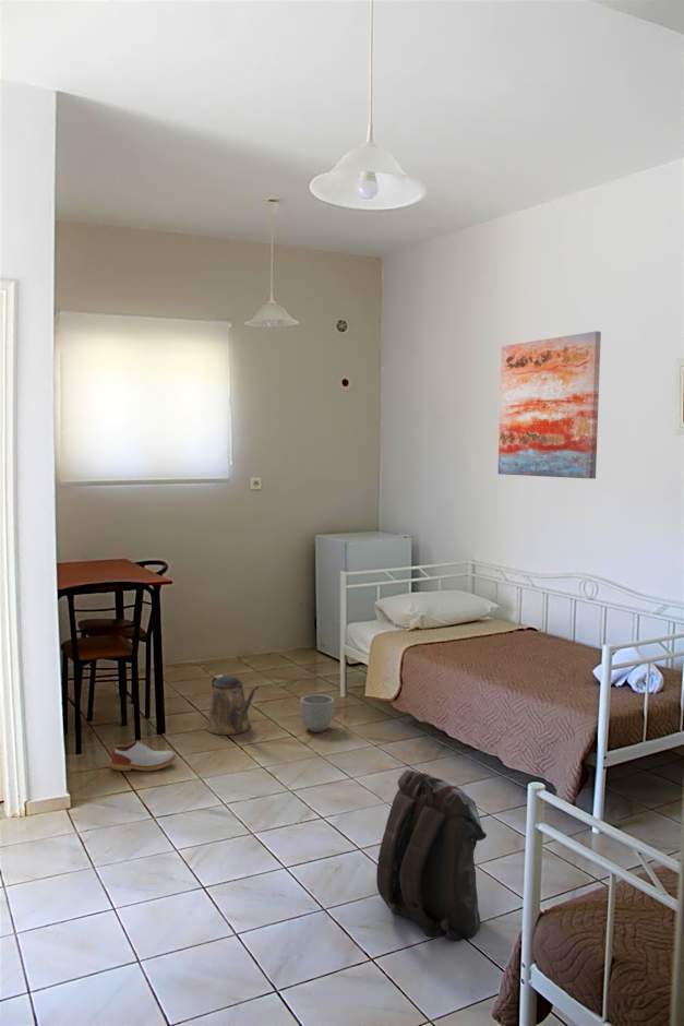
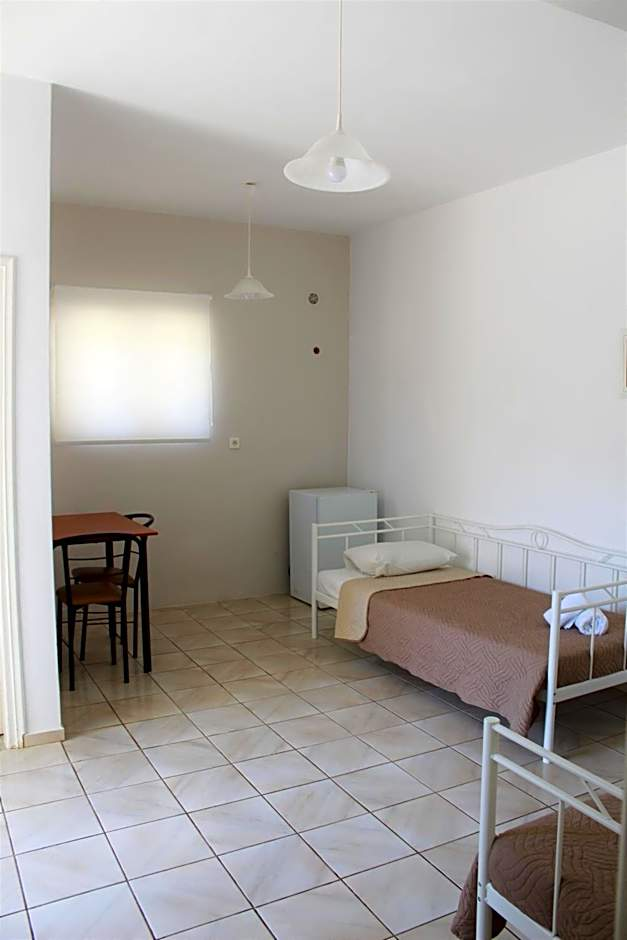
- shoe (143, 754)
- watering can (235, 703)
- backpack (431, 846)
- wall art (545, 408)
- planter (316, 714)
